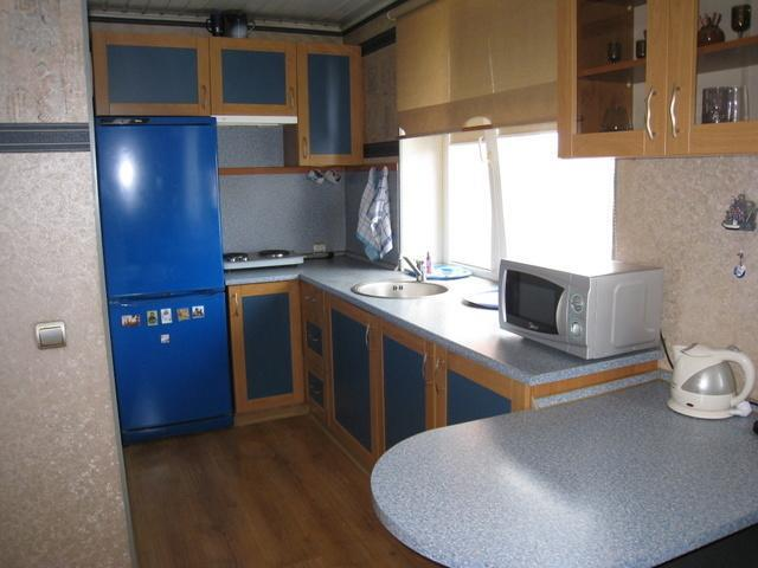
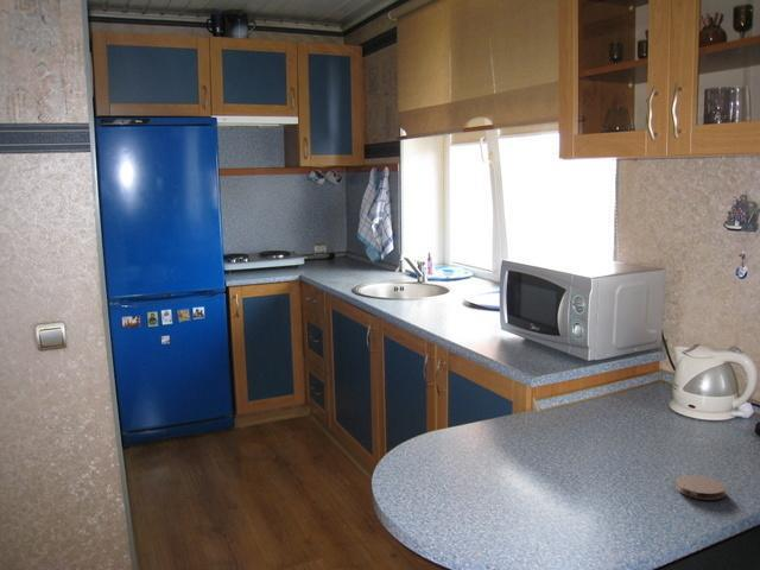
+ coaster (699, 487)
